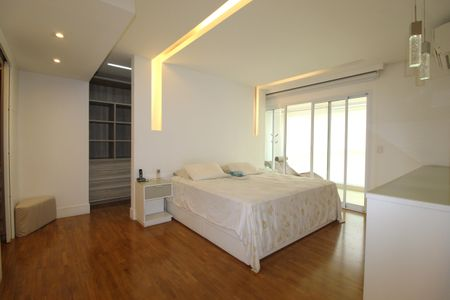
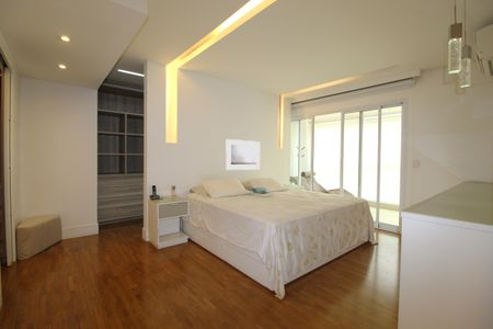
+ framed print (243, 155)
